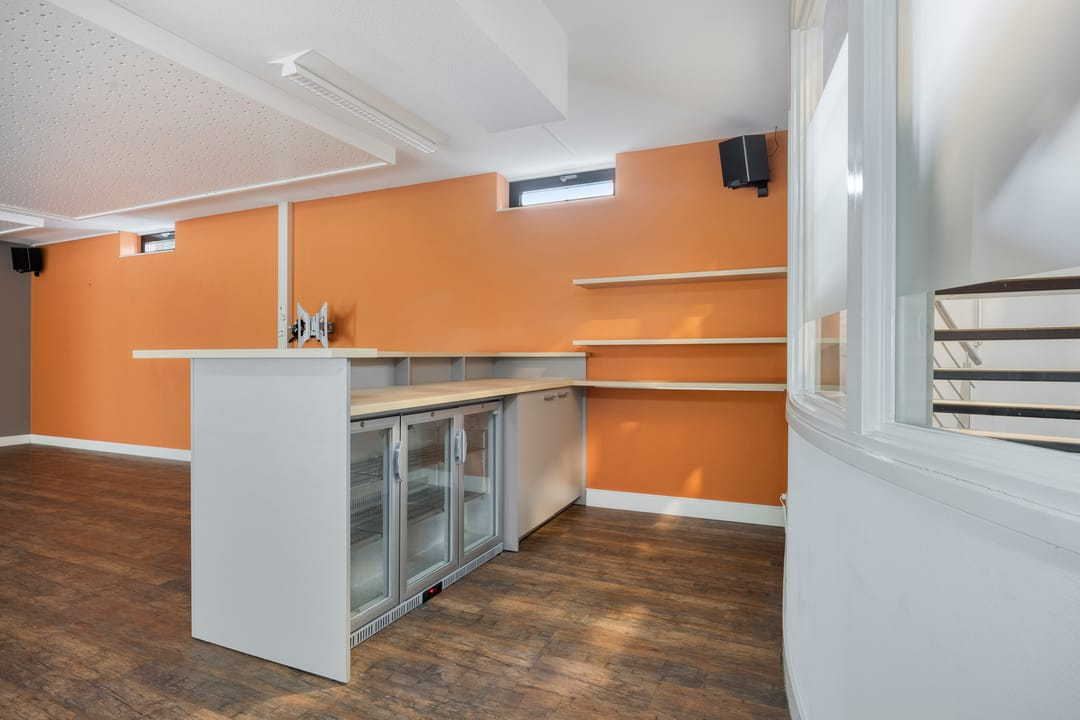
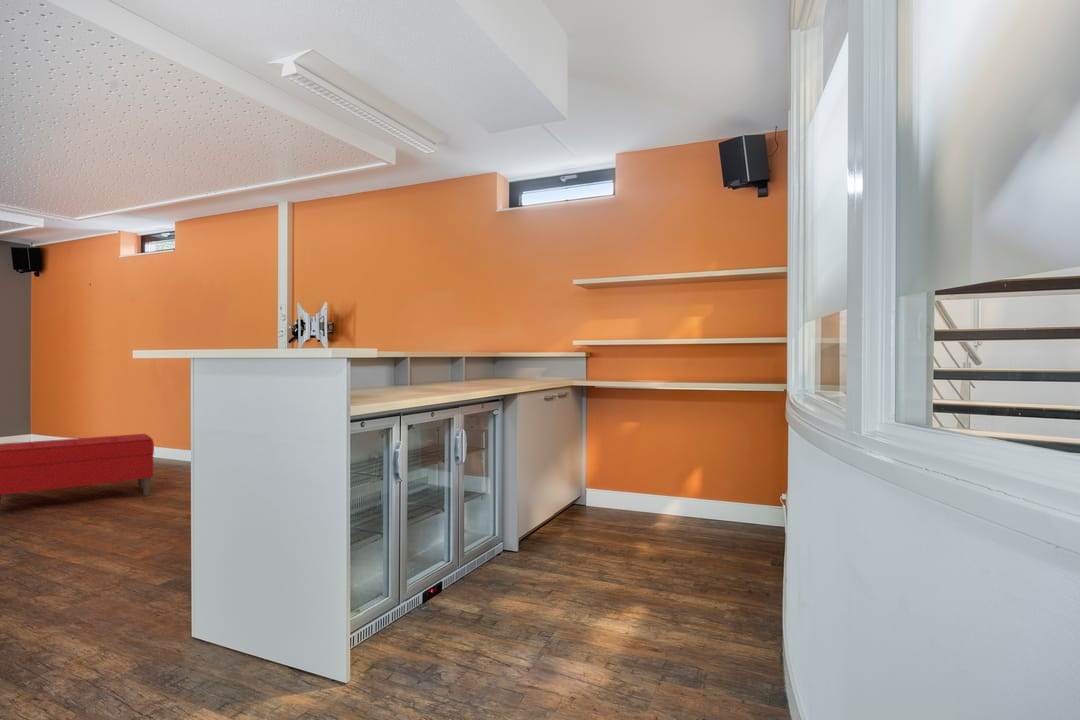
+ bench (74, 470)
